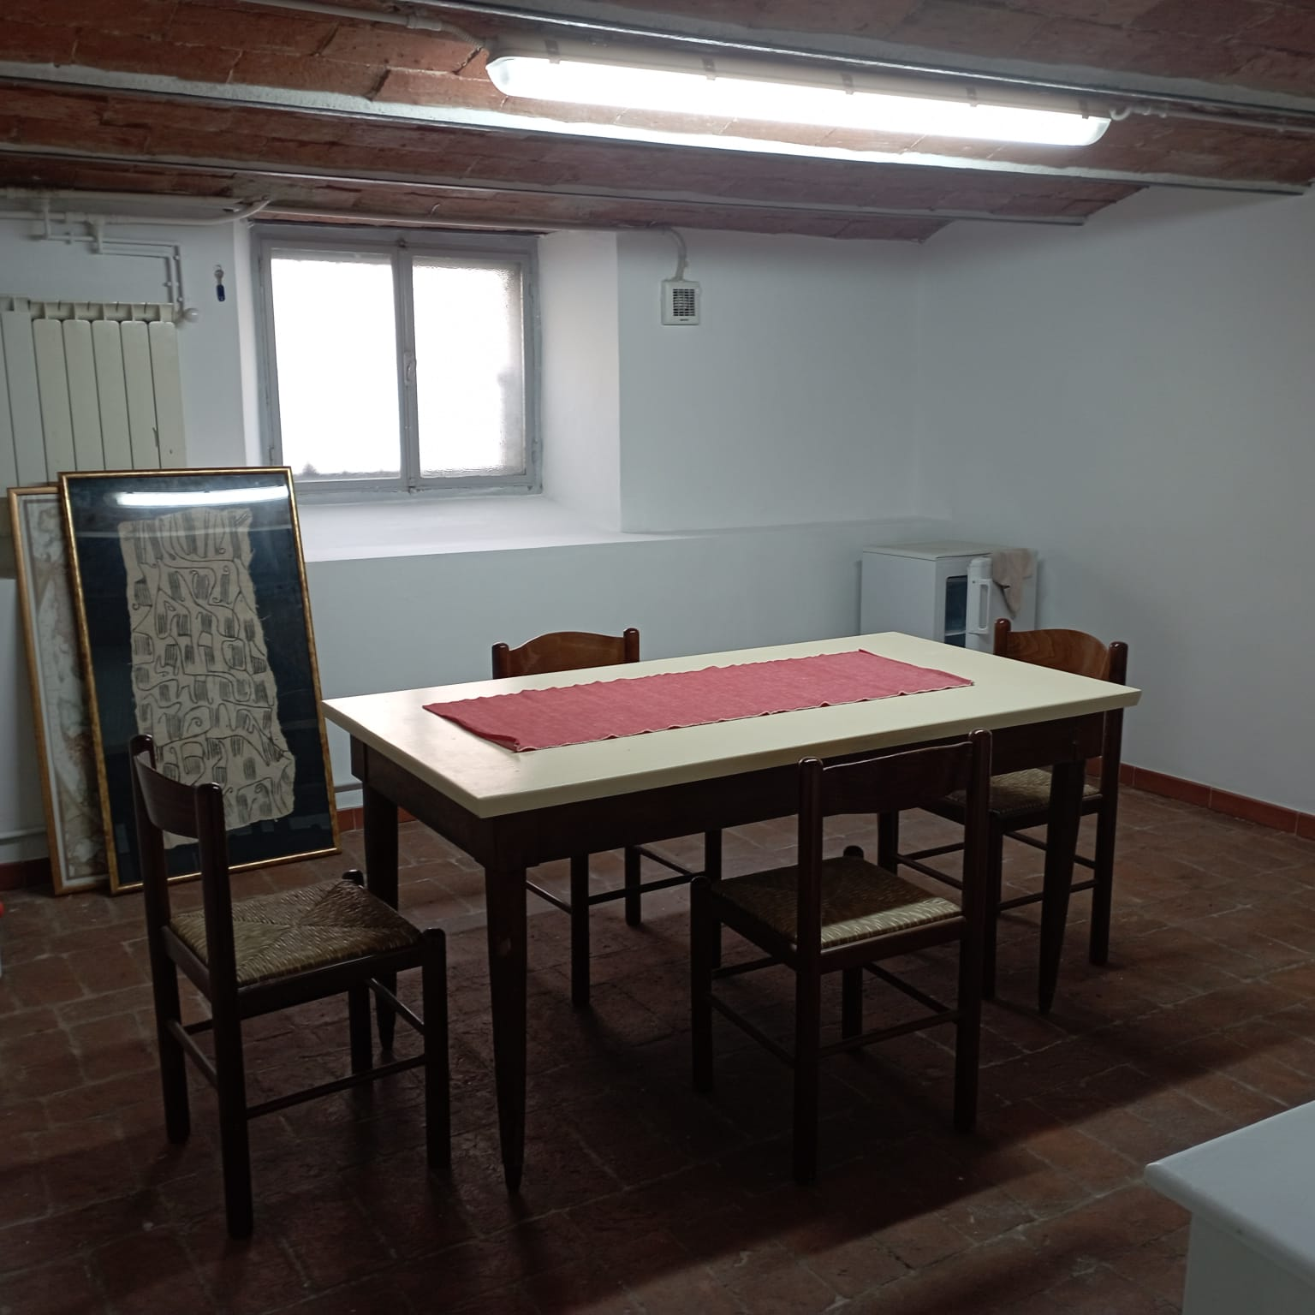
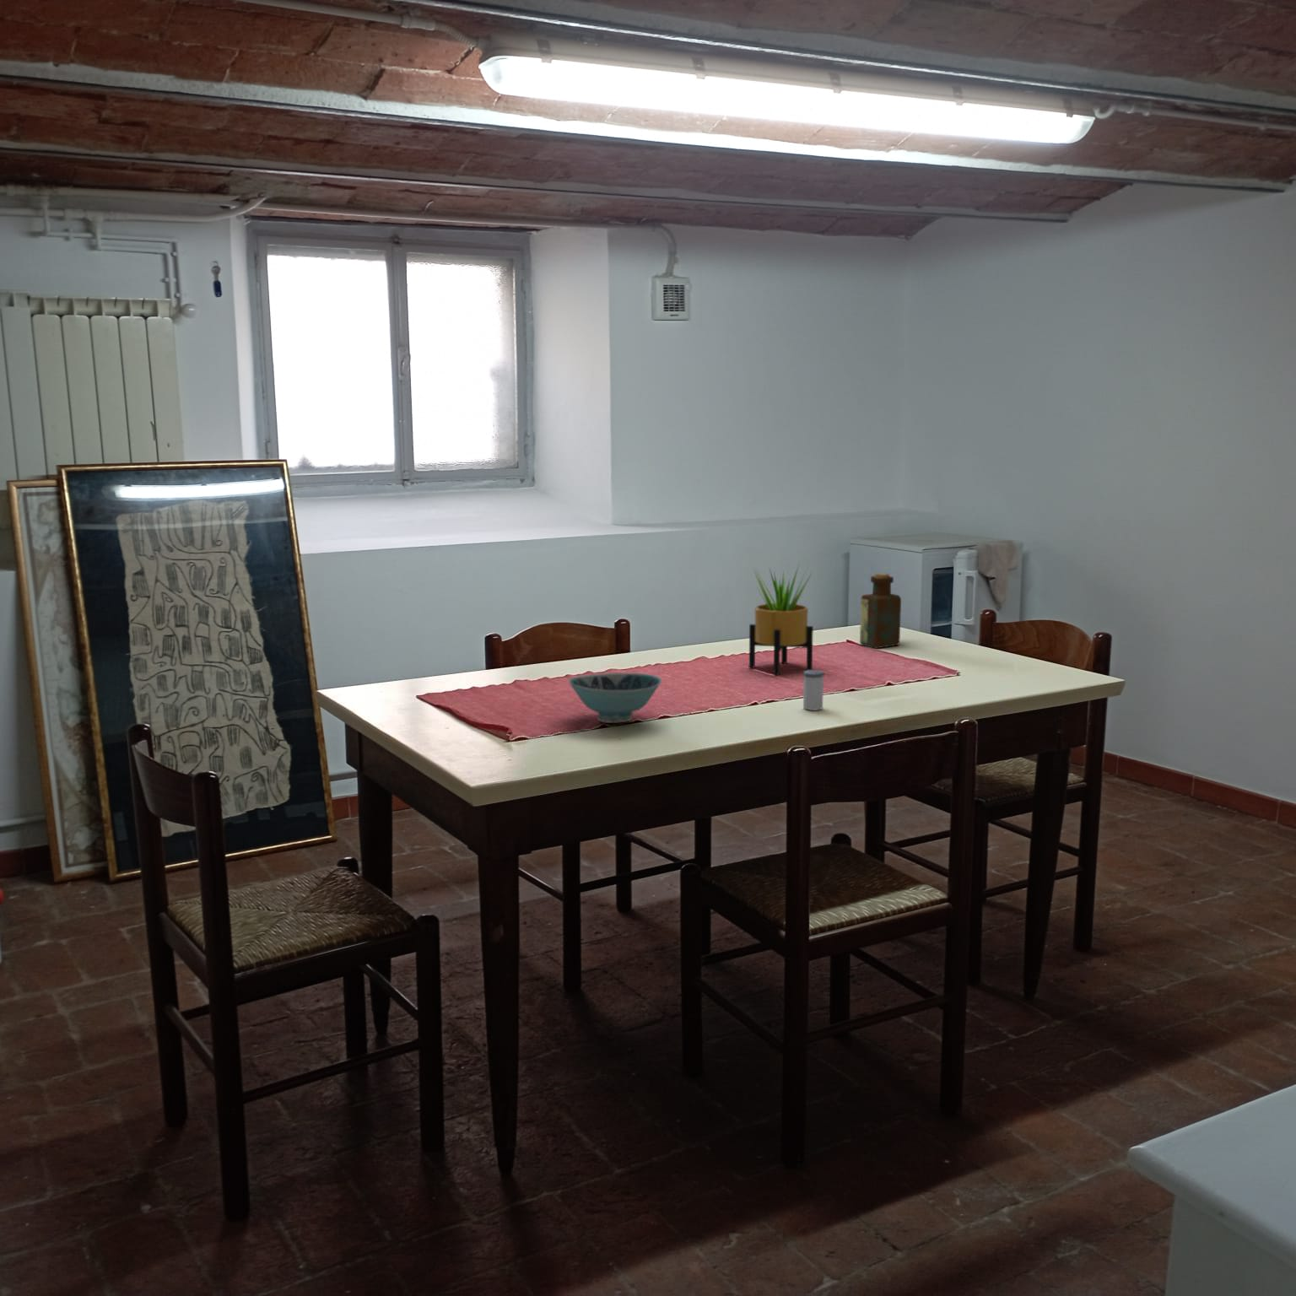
+ bowl (615, 699)
+ bottle (881, 610)
+ potted plant (781, 616)
+ salt shaker (813, 690)
